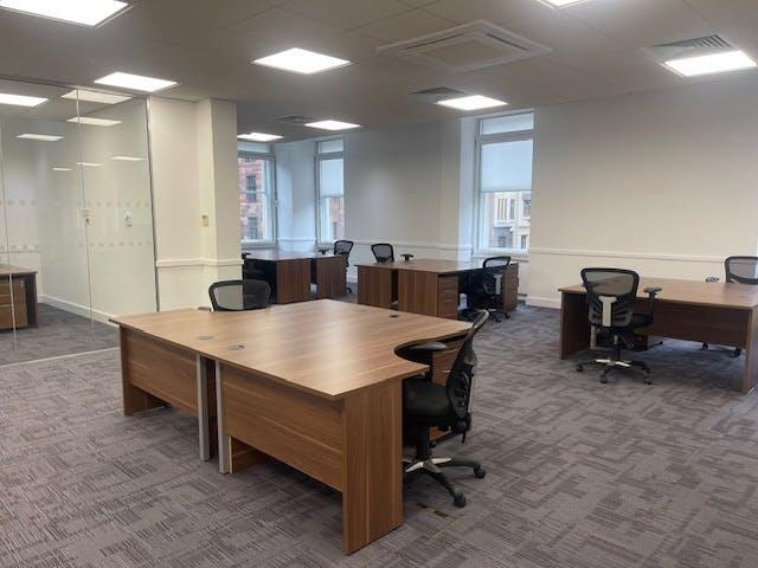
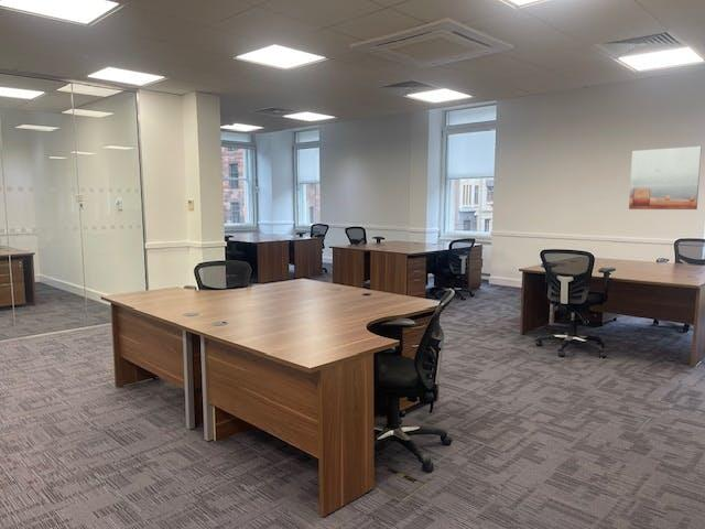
+ wall art (663, 179)
